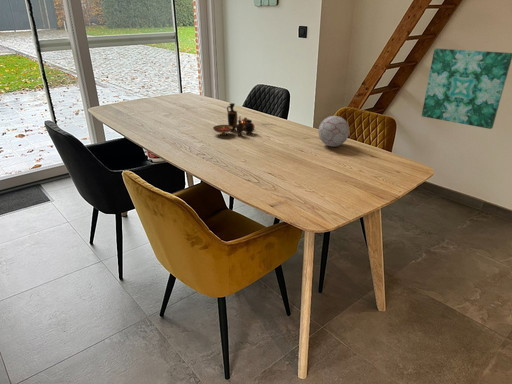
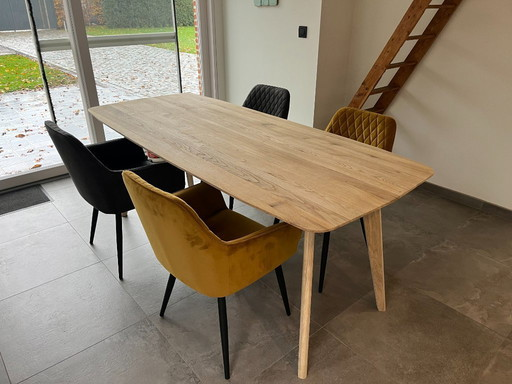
- wall art (463, 87)
- vase (236, 119)
- decorative ball (333, 131)
